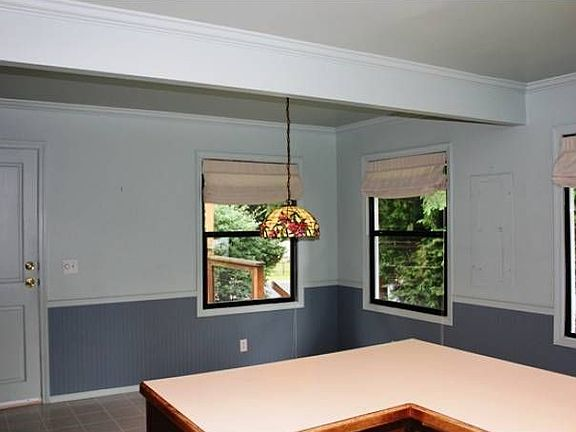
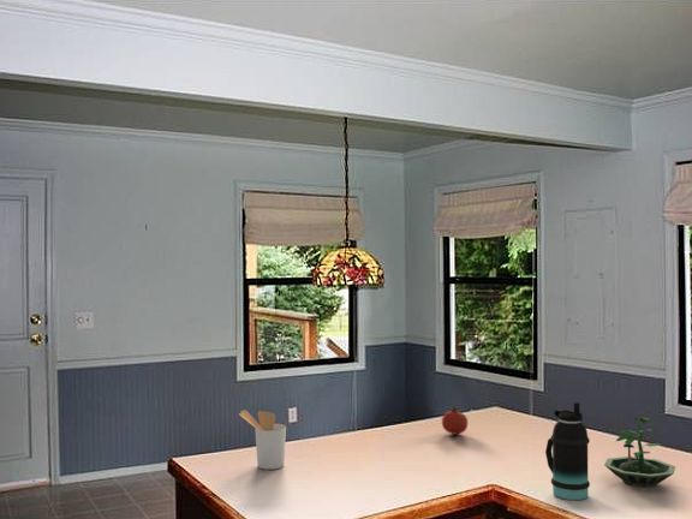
+ terrarium (639, 429)
+ bottle (565, 446)
+ utensil holder (262, 436)
+ fruit (454, 419)
